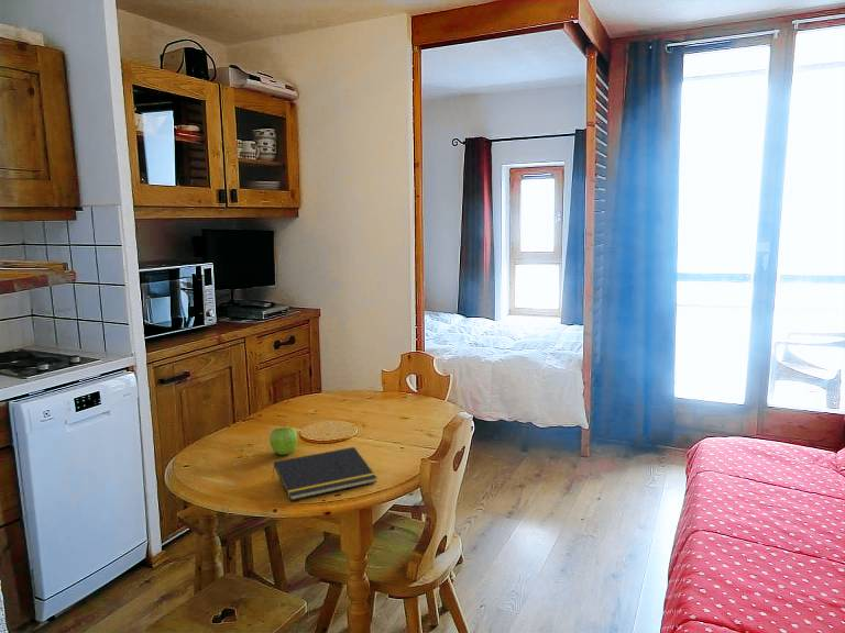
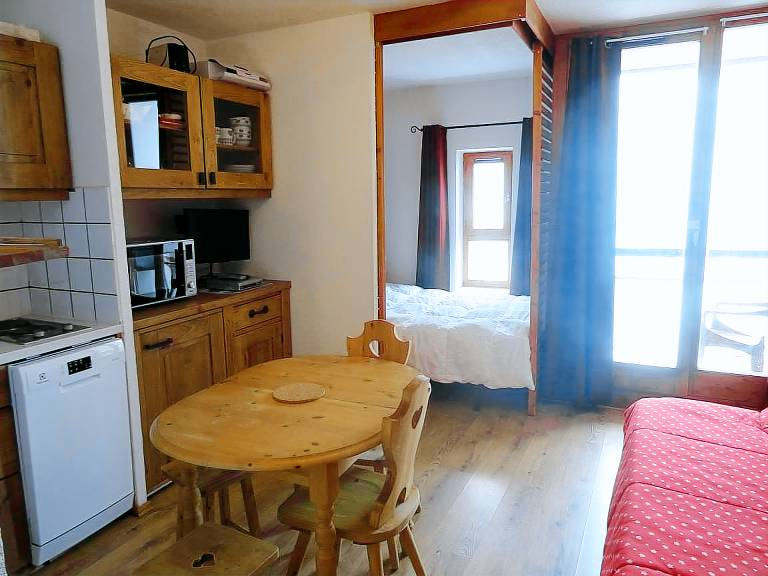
- fruit (283, 438)
- notepad (325, 471)
